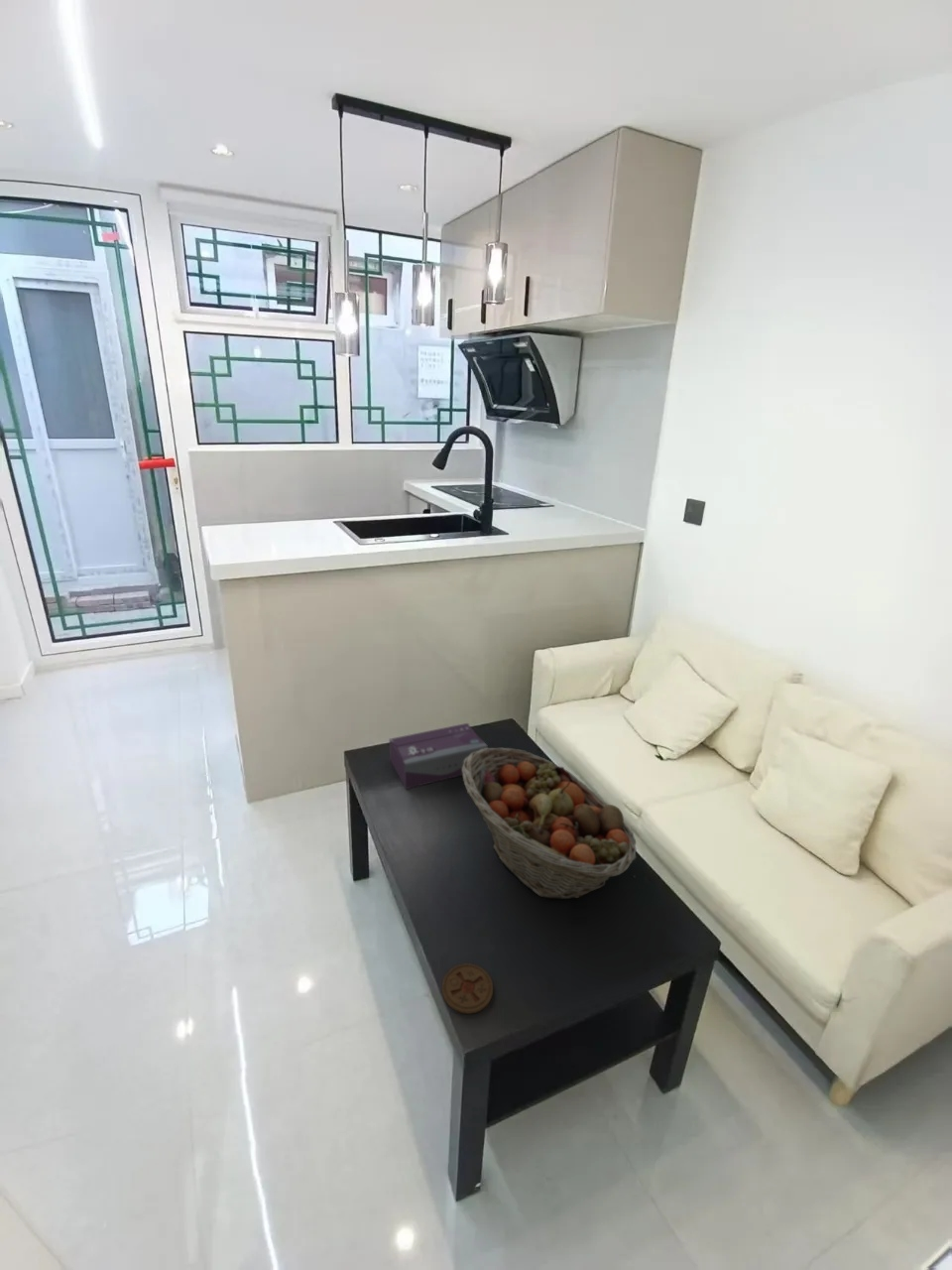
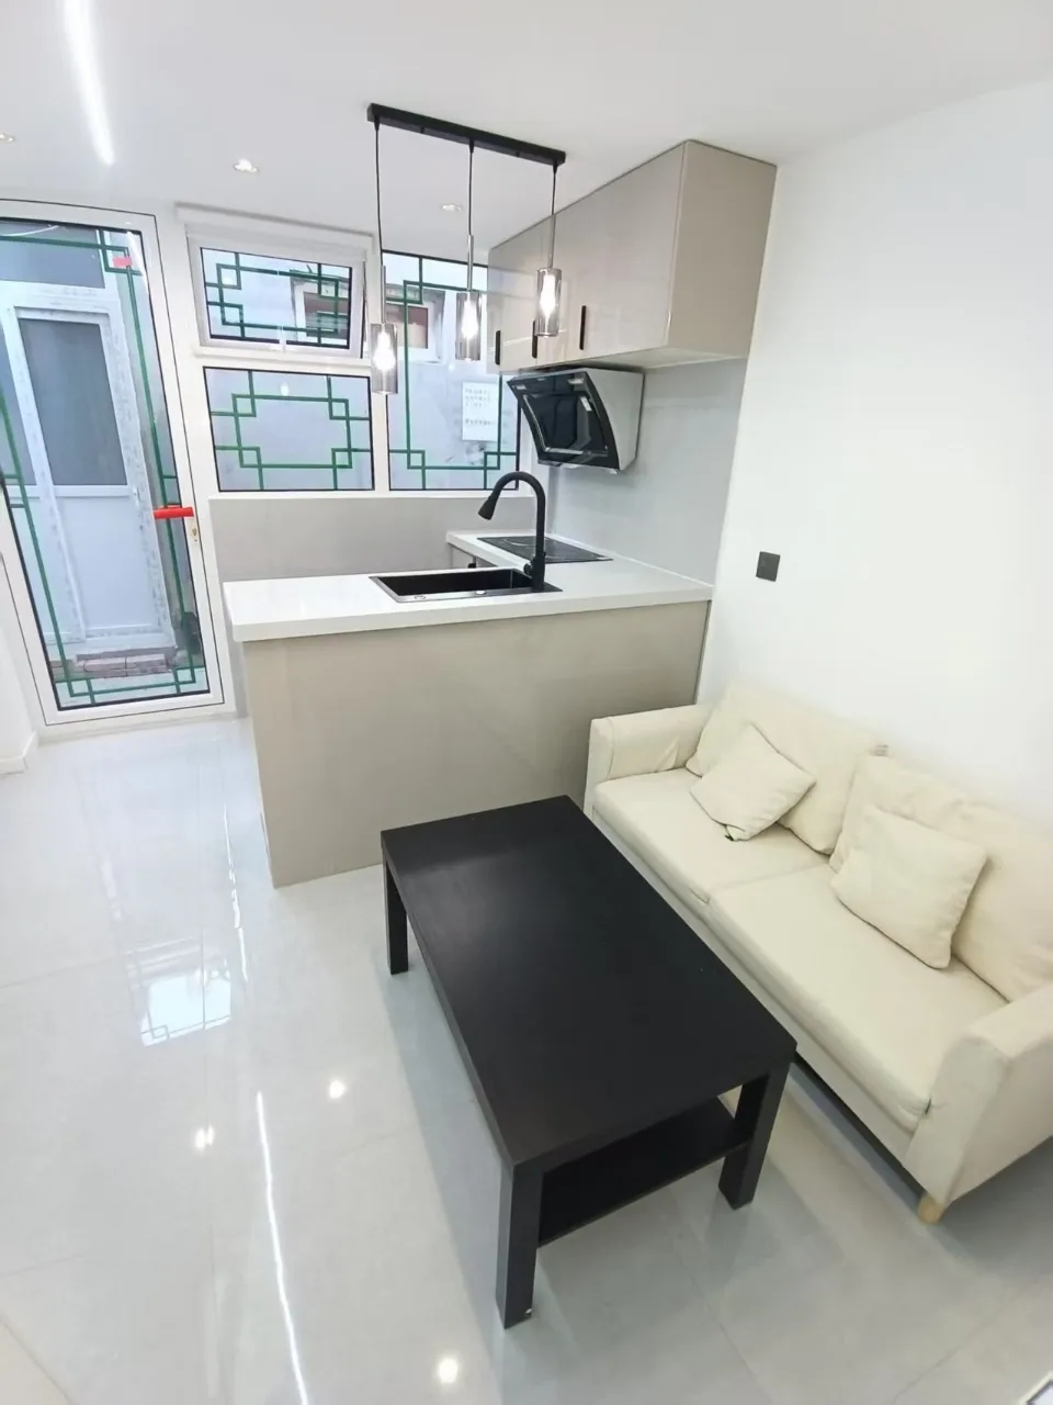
- fruit basket (544, 815)
- coaster (467, 987)
- tissue box (437, 753)
